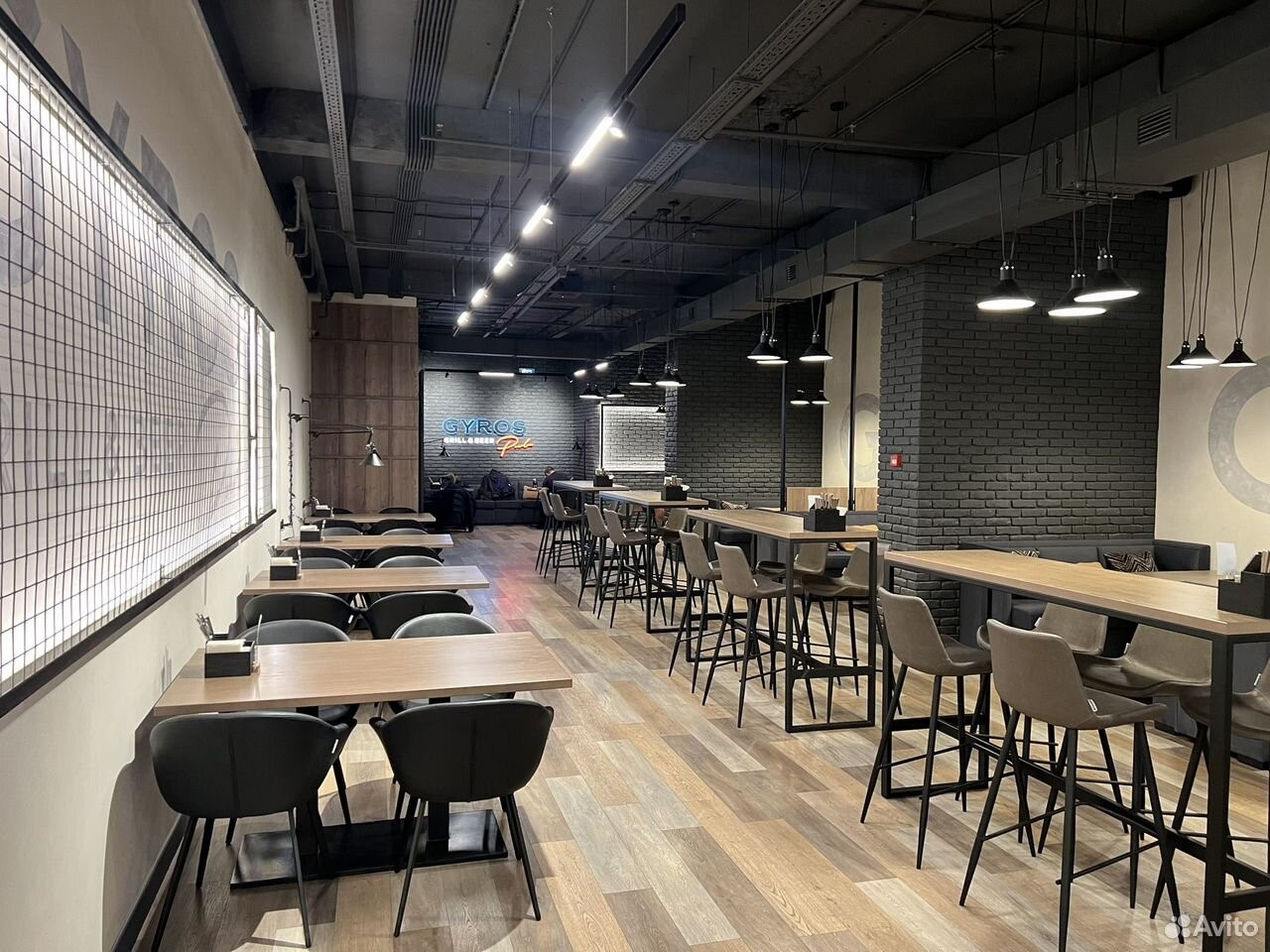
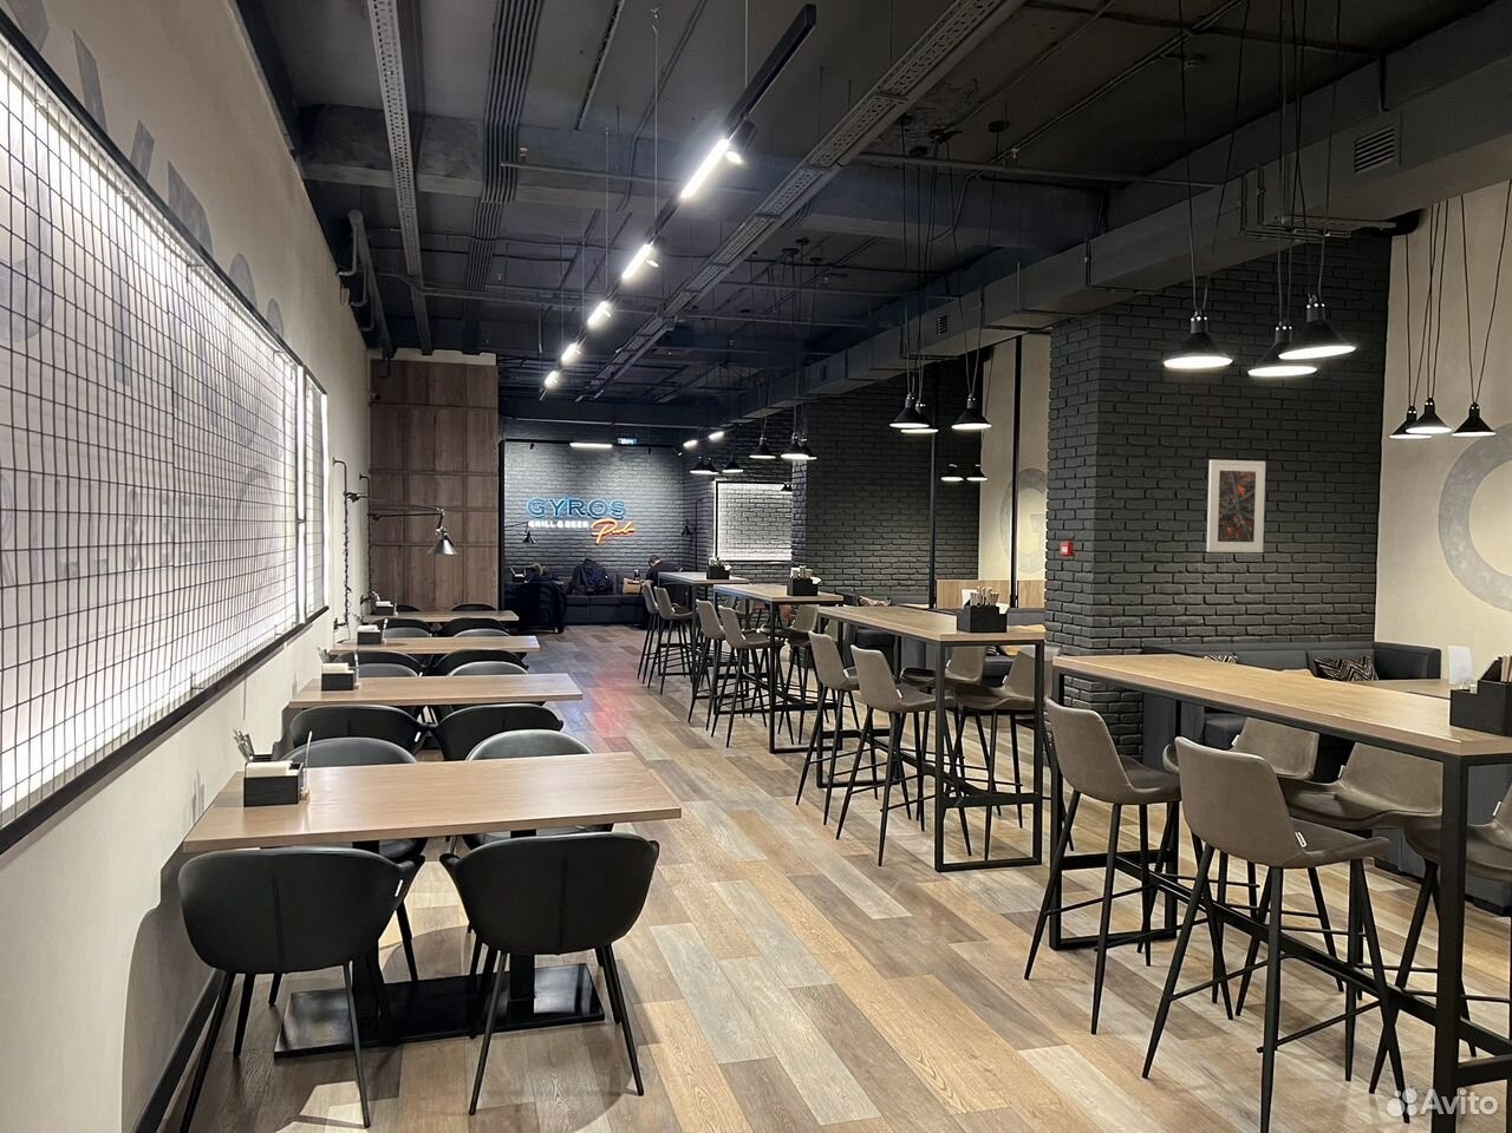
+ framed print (1236, 506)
